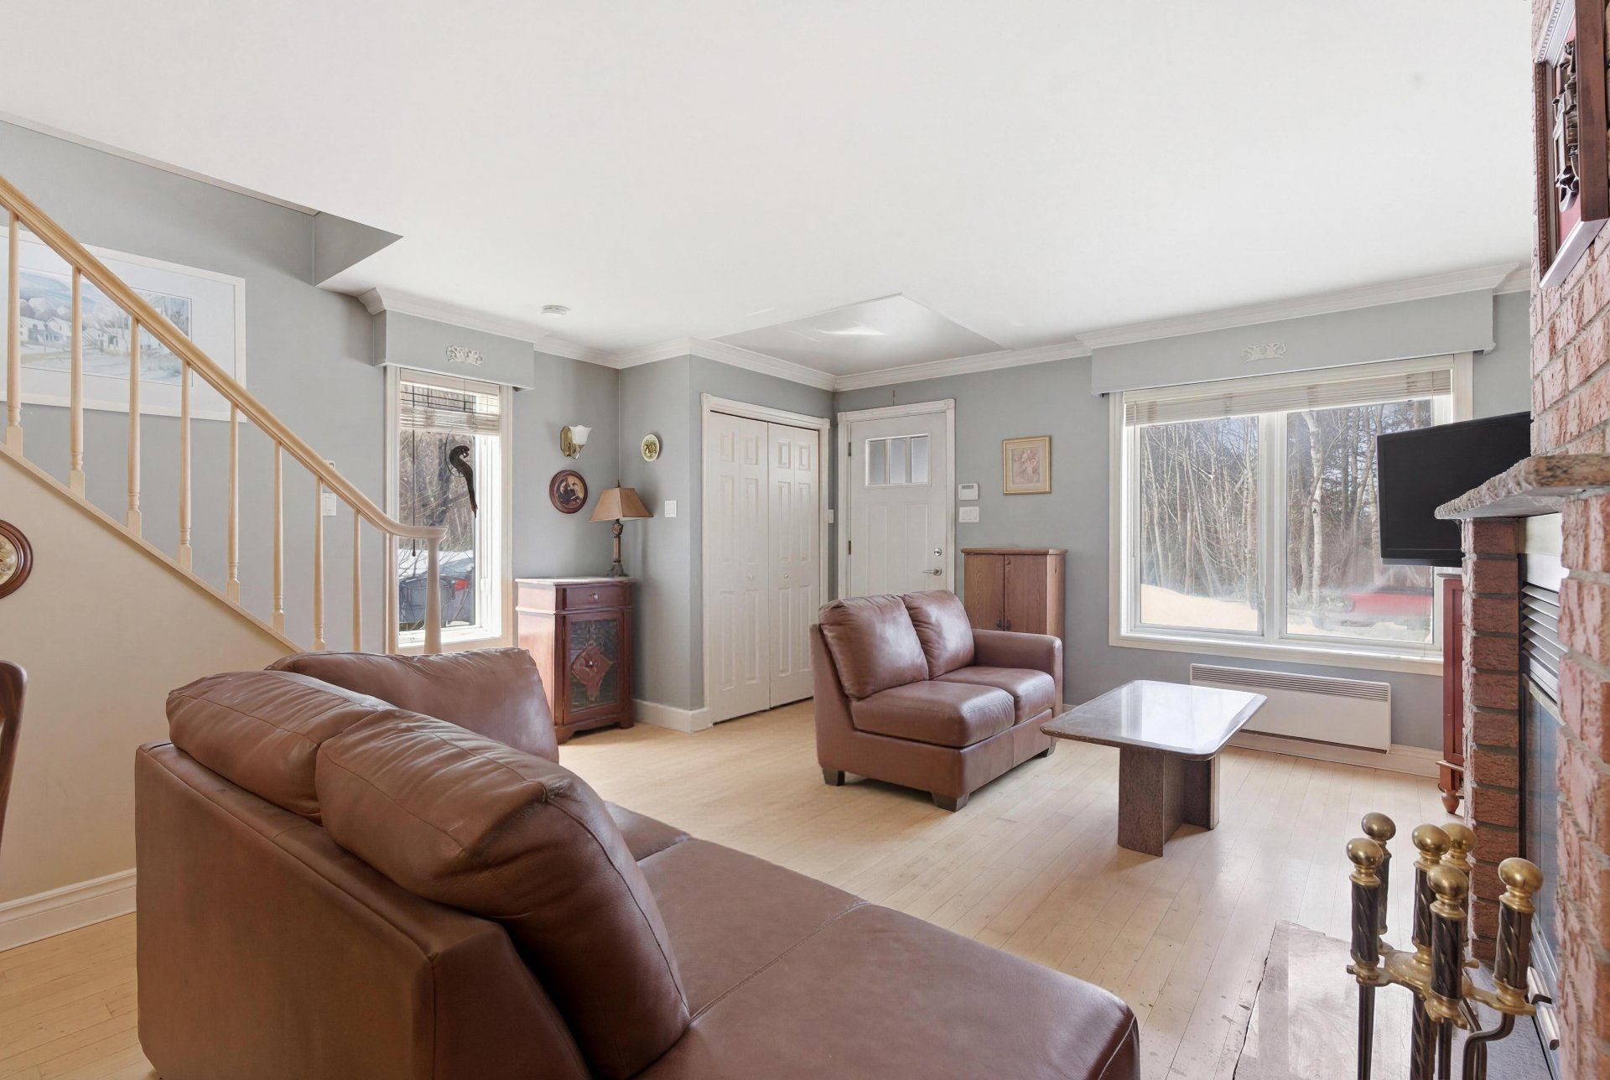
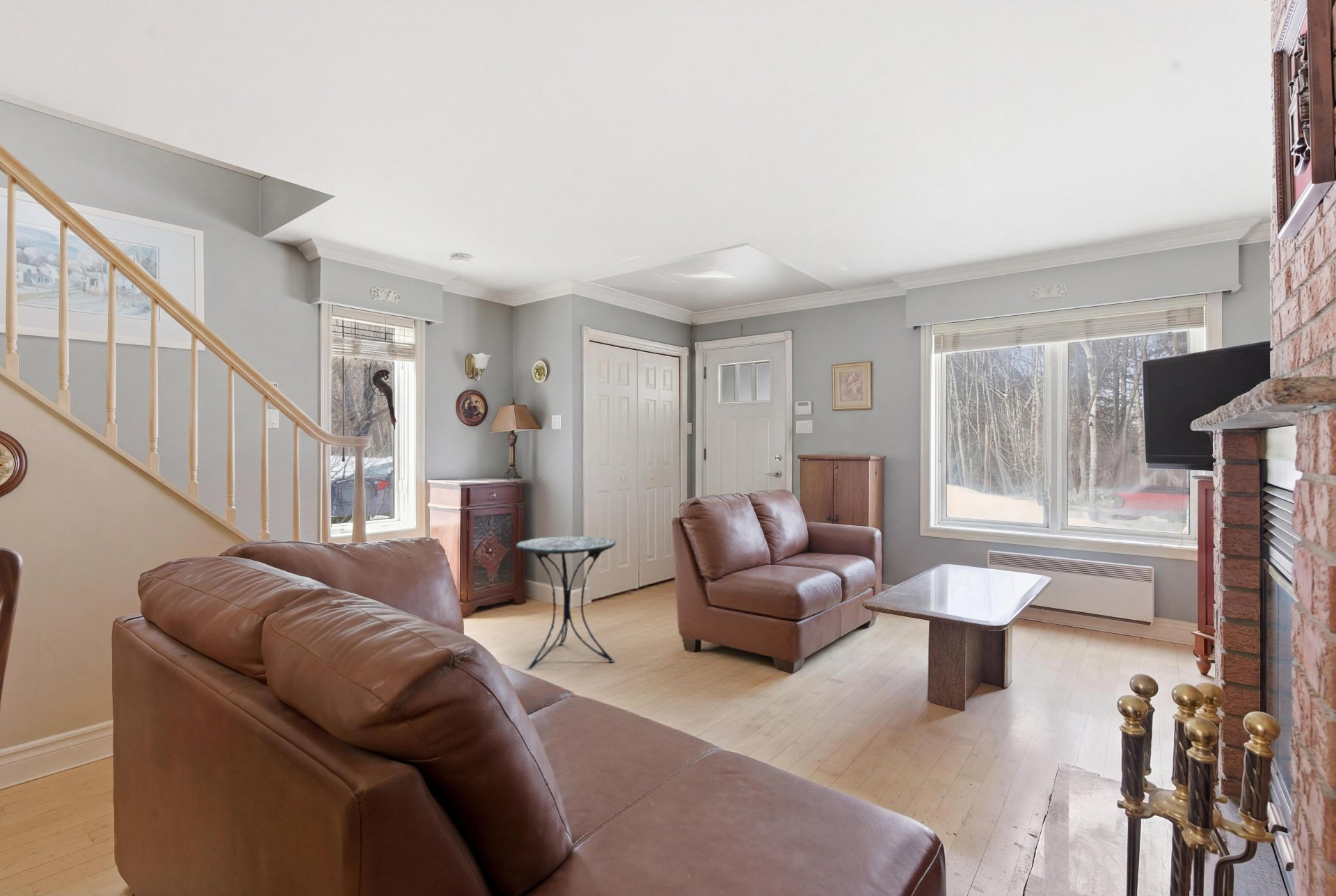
+ side table (566, 599)
